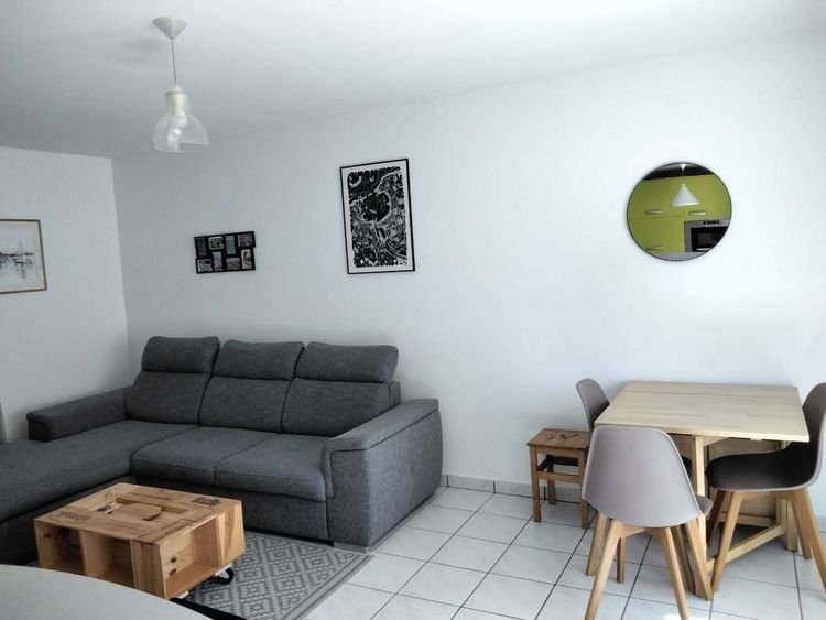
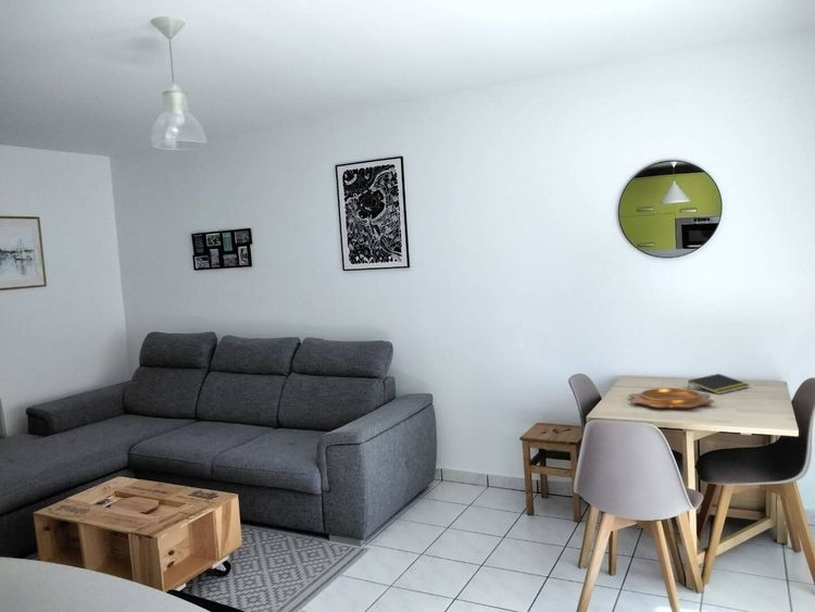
+ notepad (718, 383)
+ decorative bowl (669, 398)
